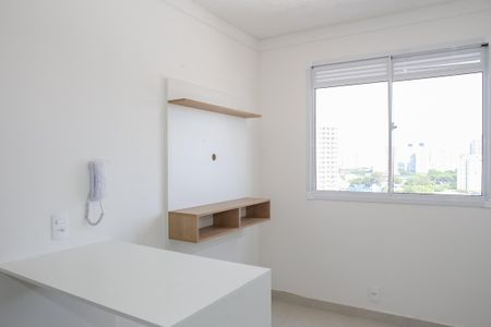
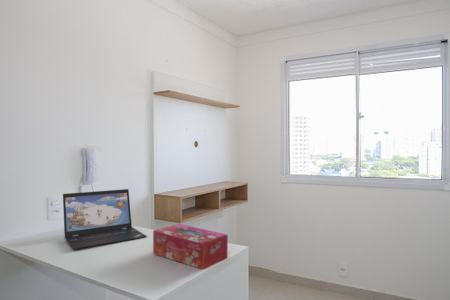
+ tissue box (189, 244)
+ laptop (104, 215)
